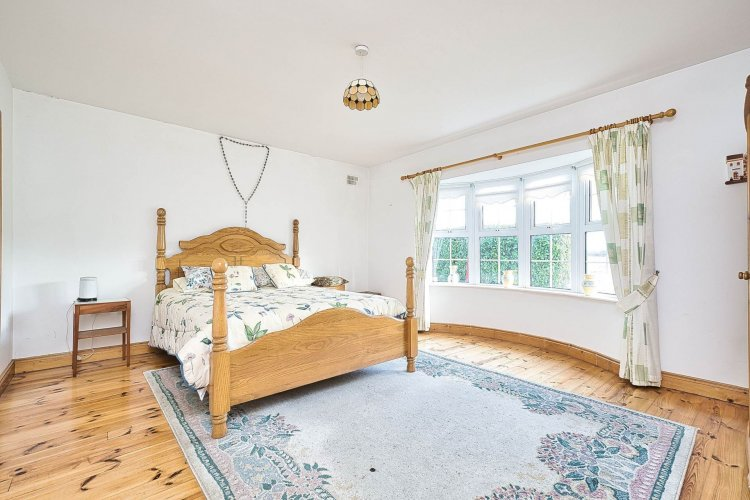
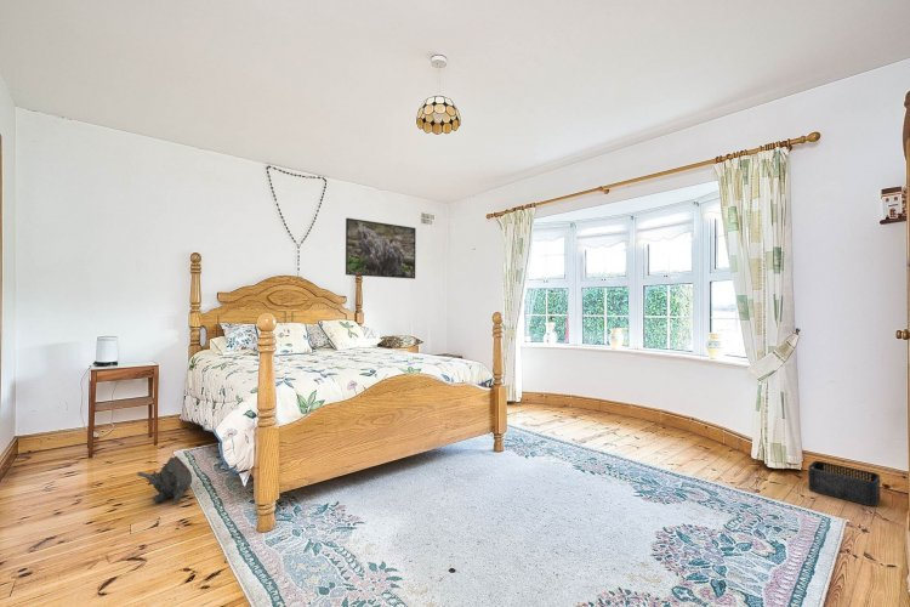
+ plush toy (175, 476)
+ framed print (382, 250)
+ storage bin (843, 482)
